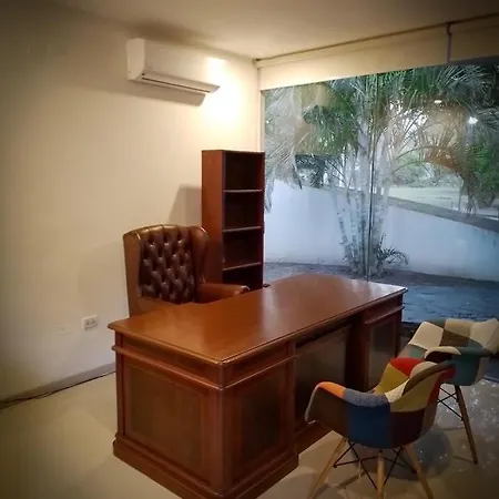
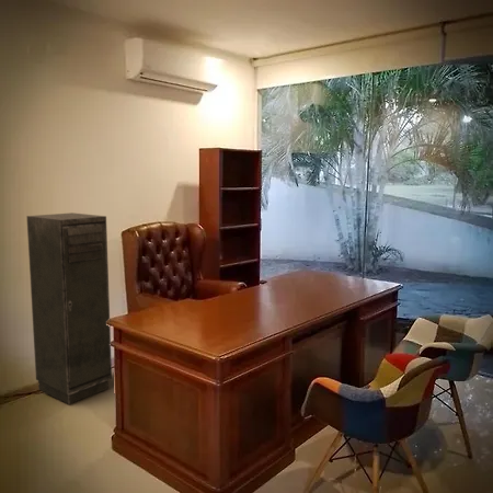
+ storage cabinet (71, 305)
